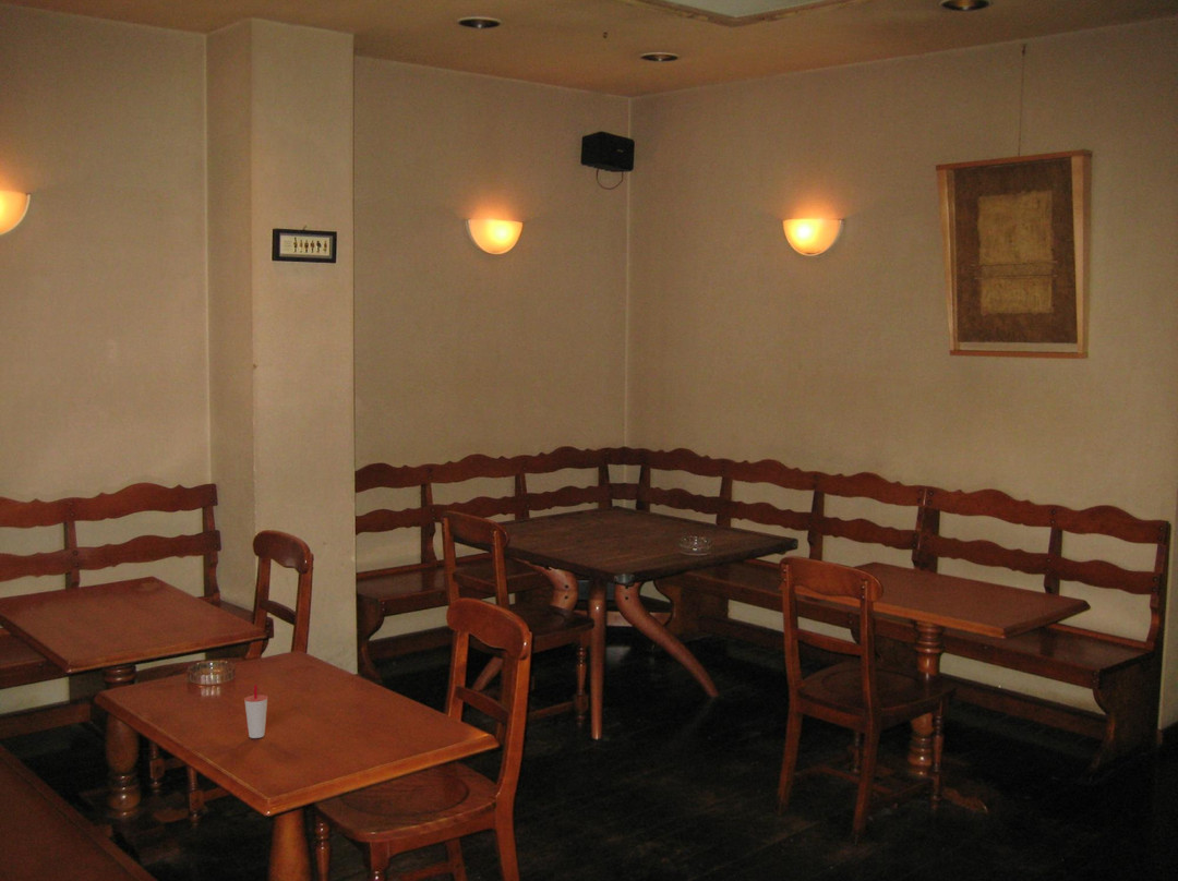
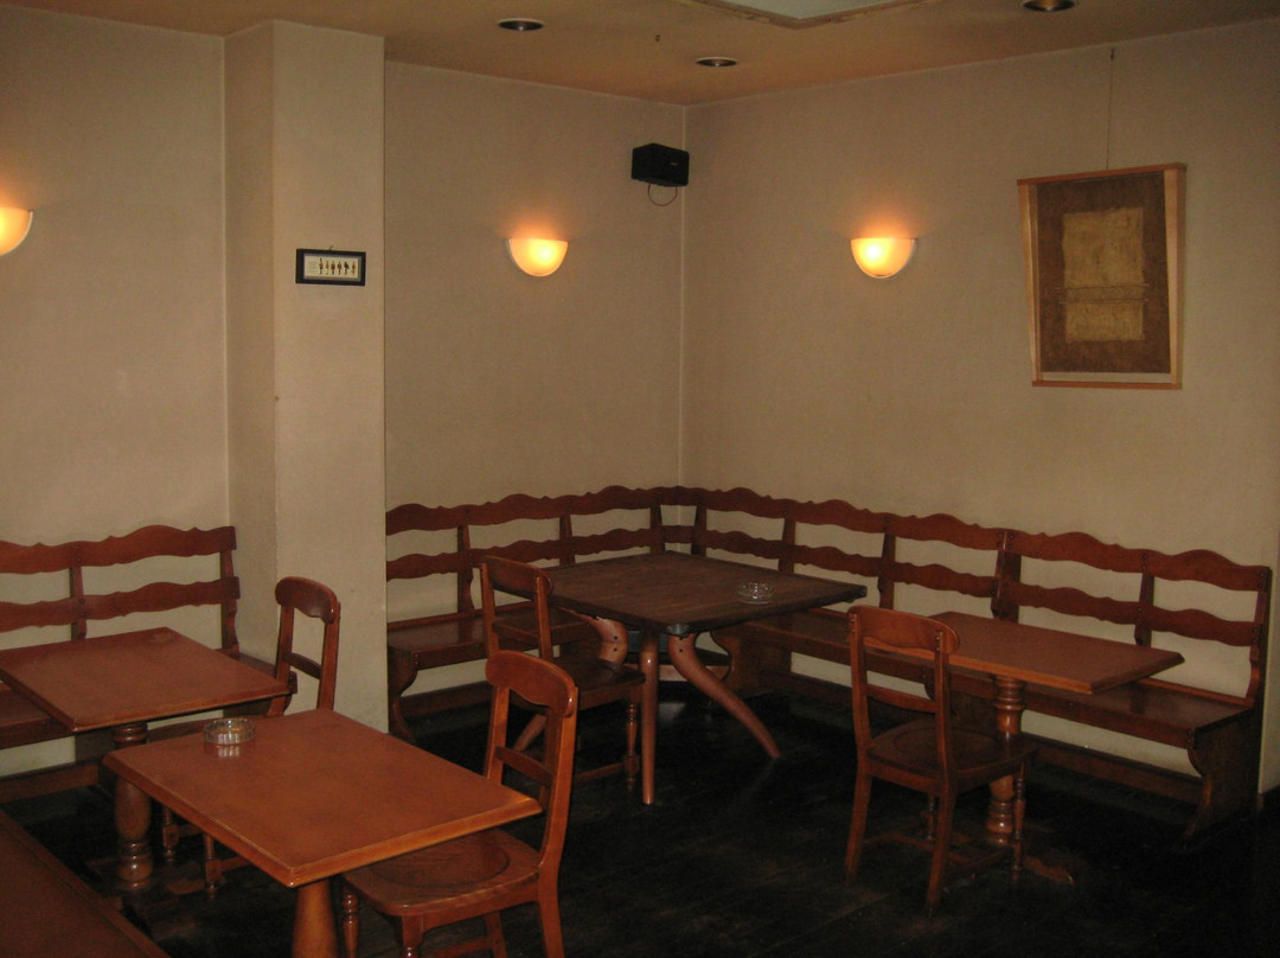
- cup (256, 710)
